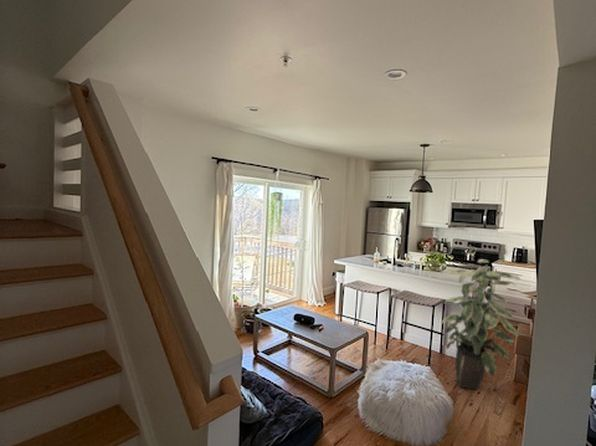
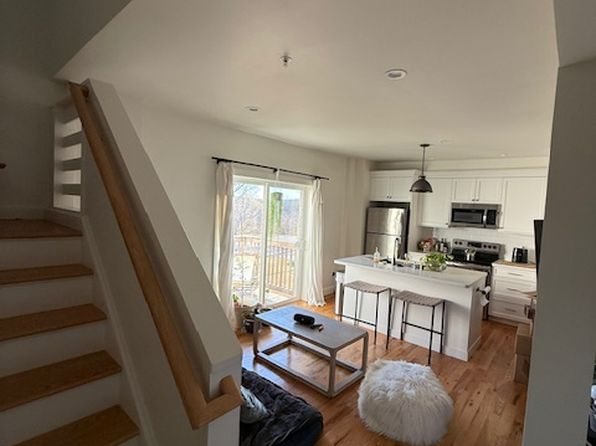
- indoor plant (478, 325)
